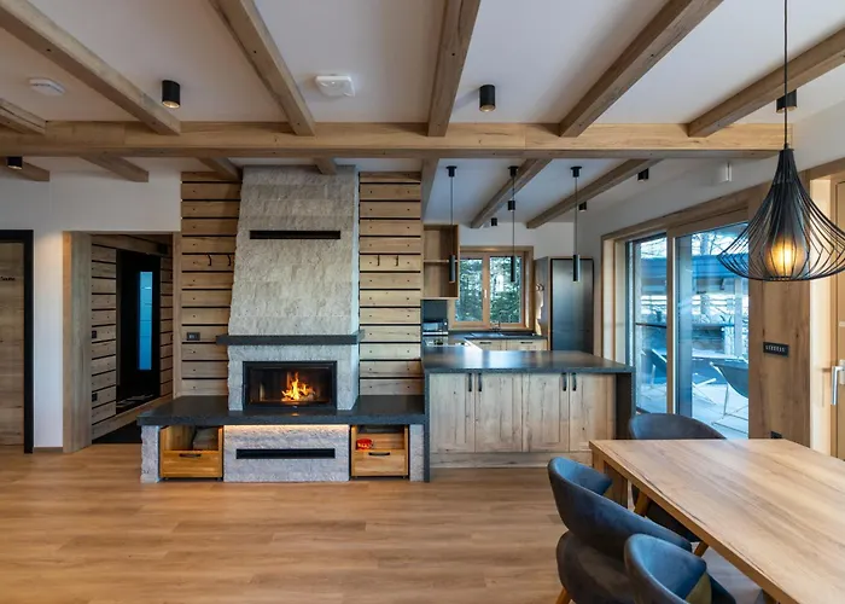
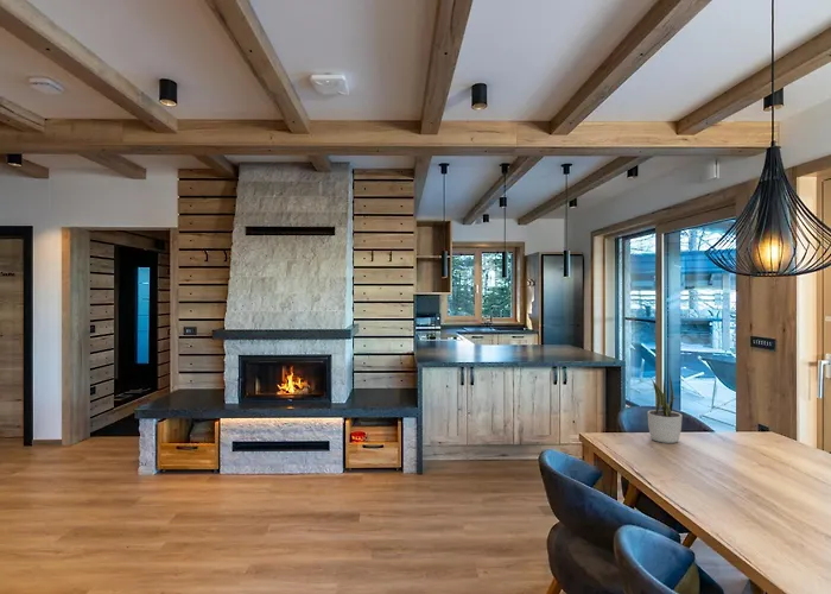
+ potted plant (664, 404)
